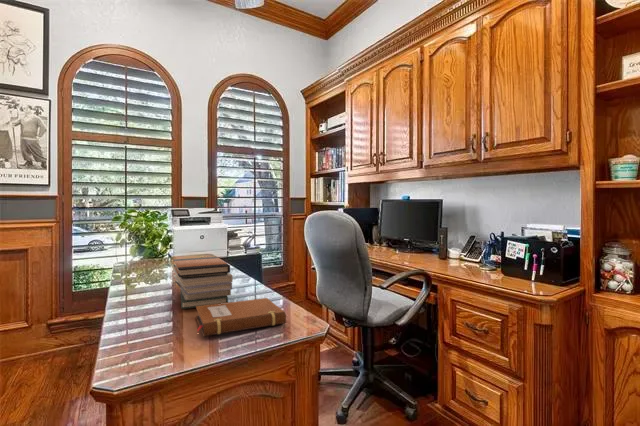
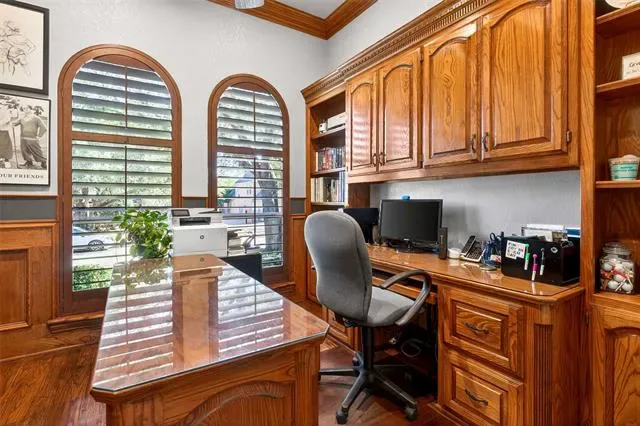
- book stack (201, 280)
- notebook (237, 315)
